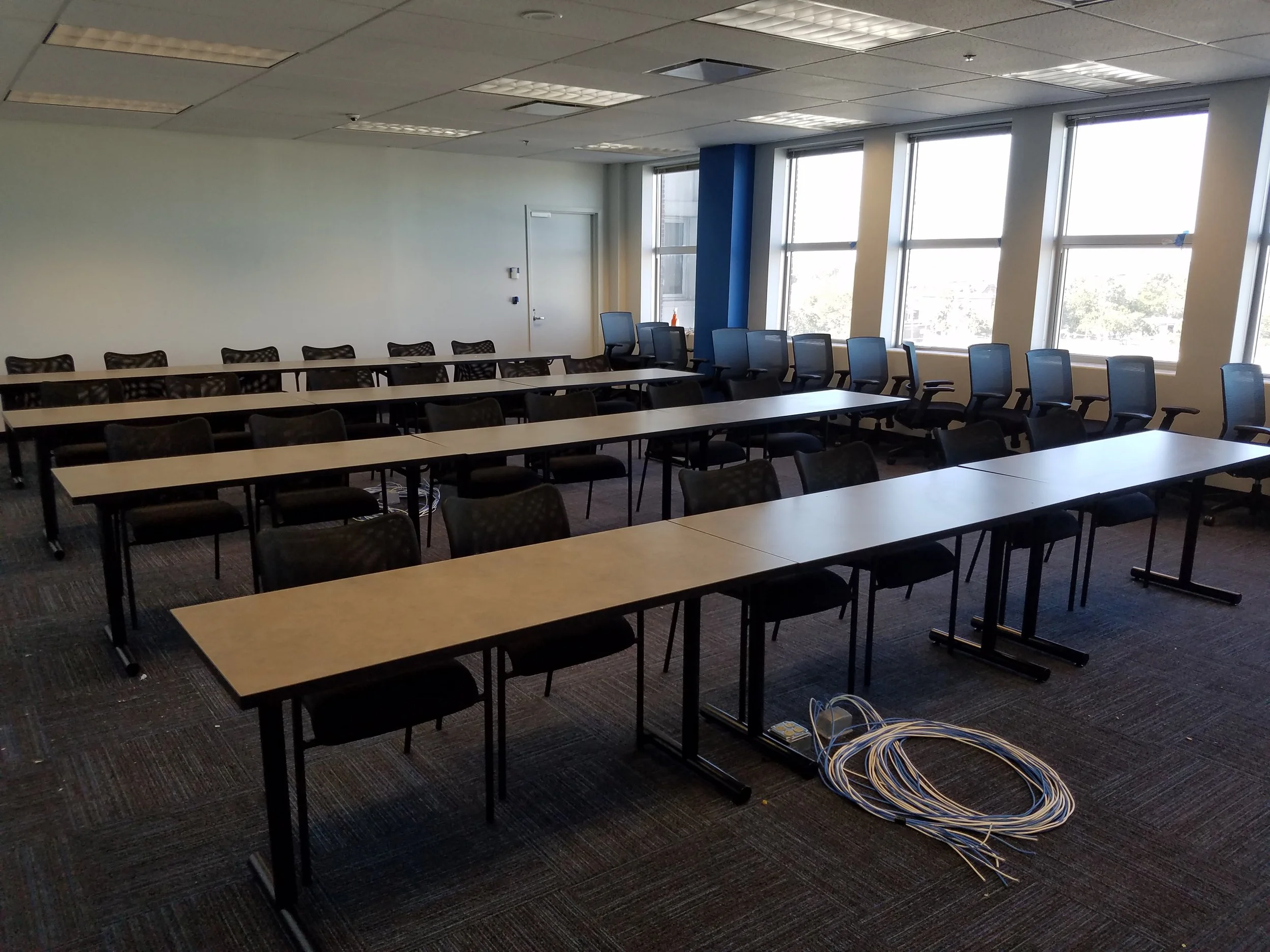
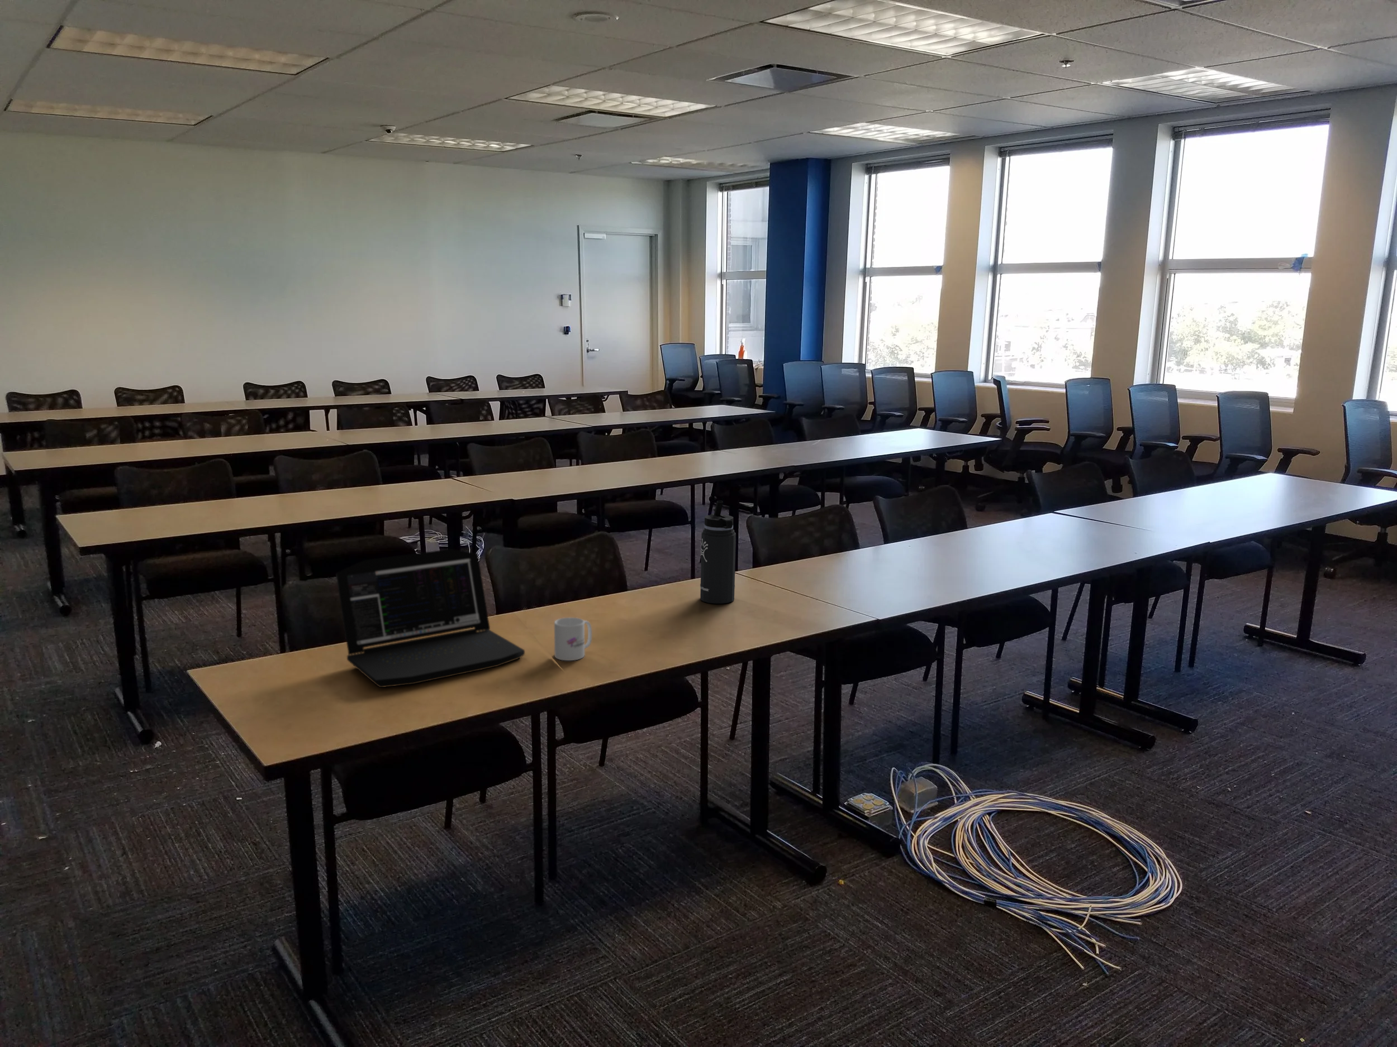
+ thermos bottle (719, 551)
+ laptop (432, 613)
+ mug (574, 637)
